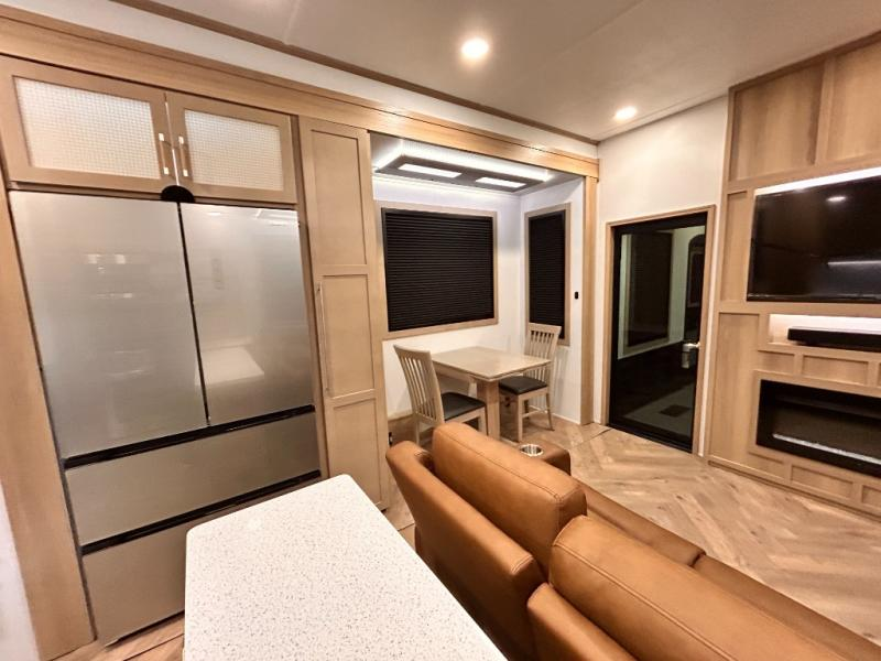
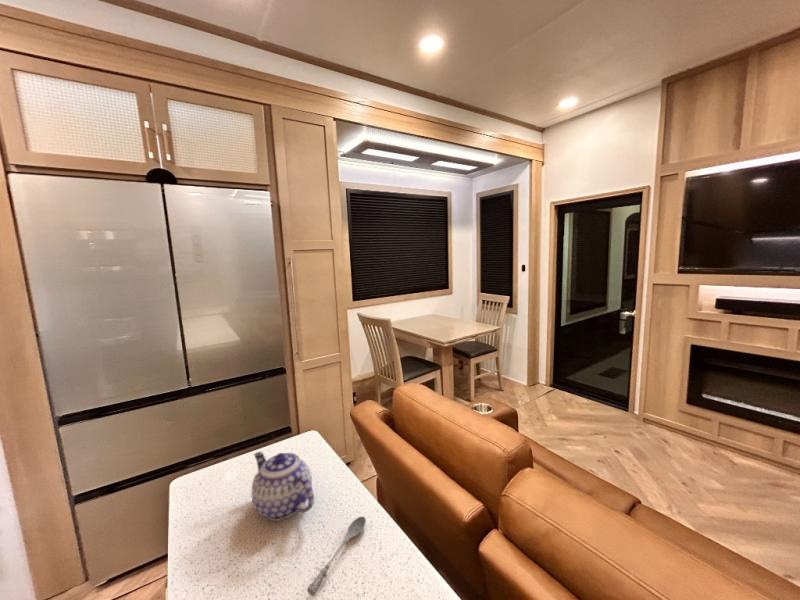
+ teapot (282, 480)
+ soupspoon (339, 550)
